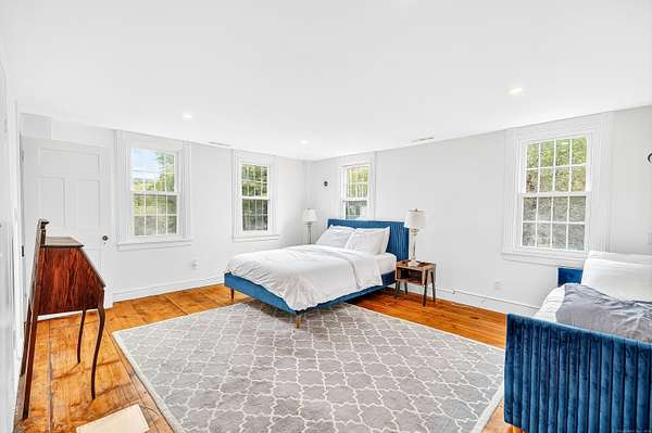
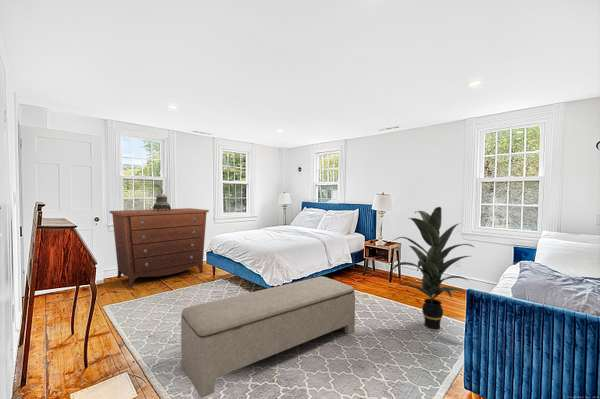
+ indoor plant (431, 267)
+ decorative urn (161, 199)
+ bench (277, 320)
+ dresser (161, 242)
